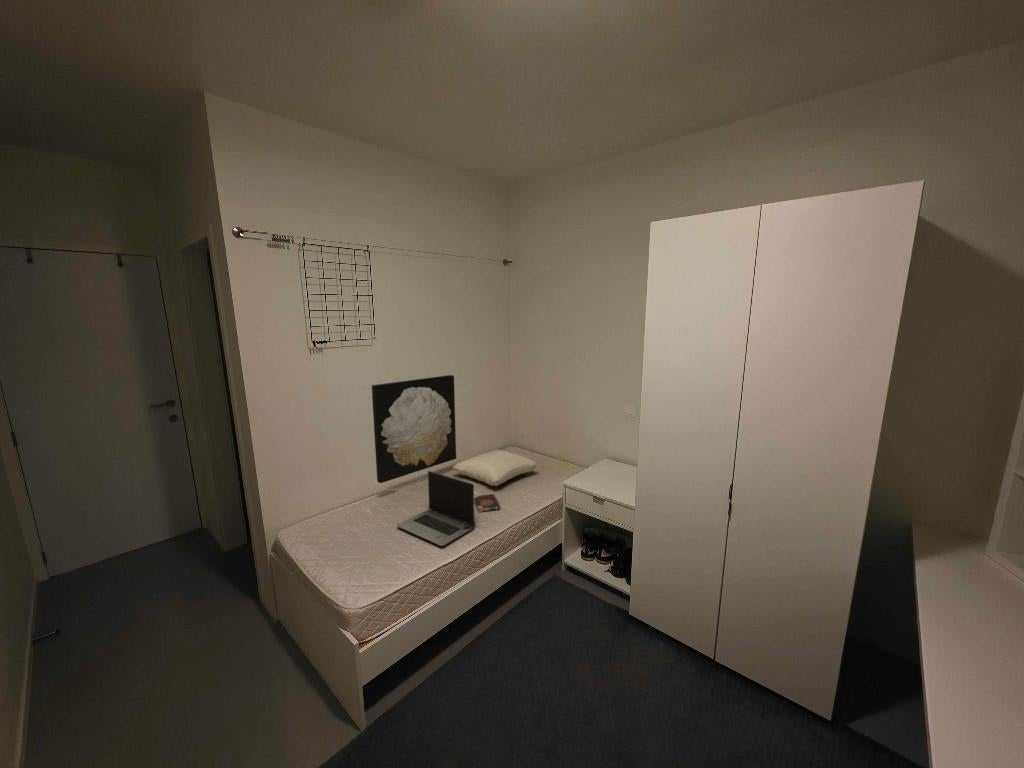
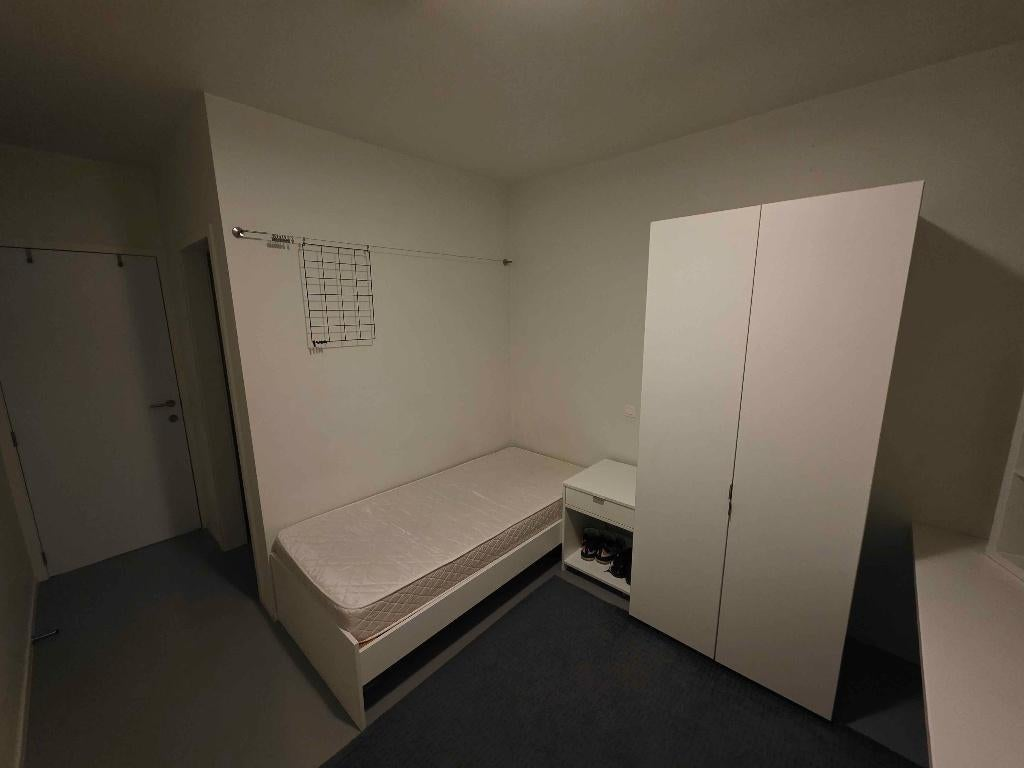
- book (486, 502)
- laptop computer (434, 506)
- pillow (495, 466)
- wall art (417, 425)
